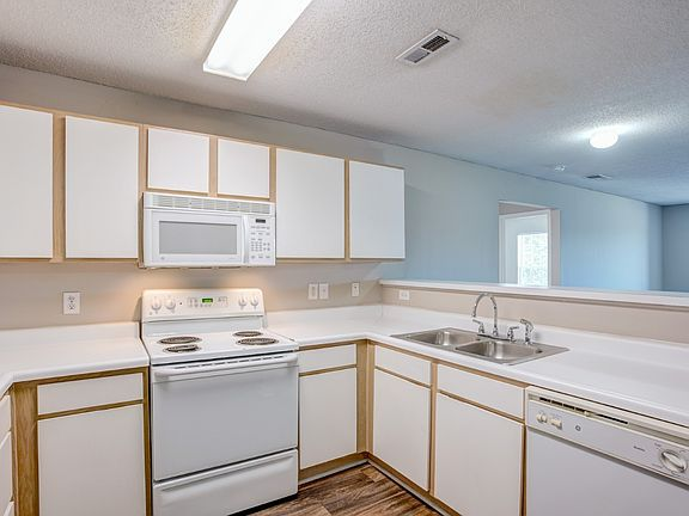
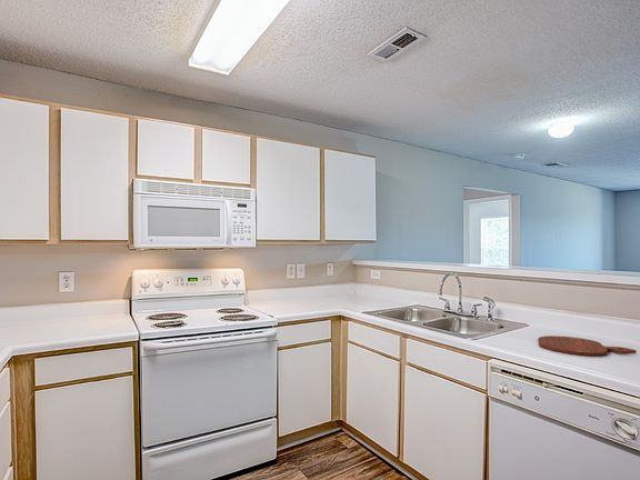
+ cutting board (584, 346)
